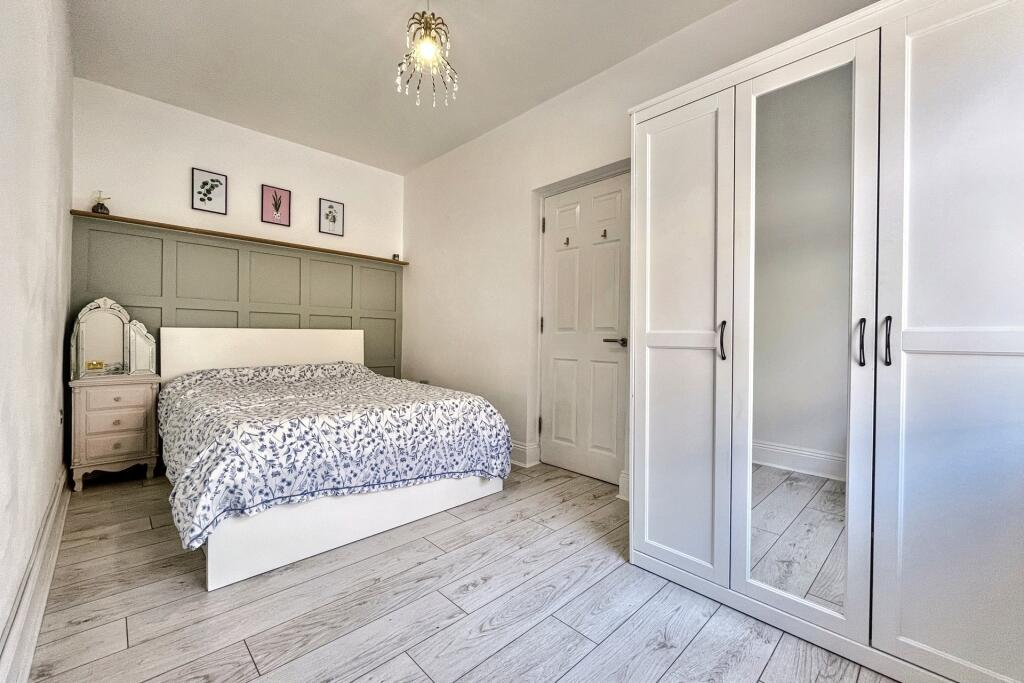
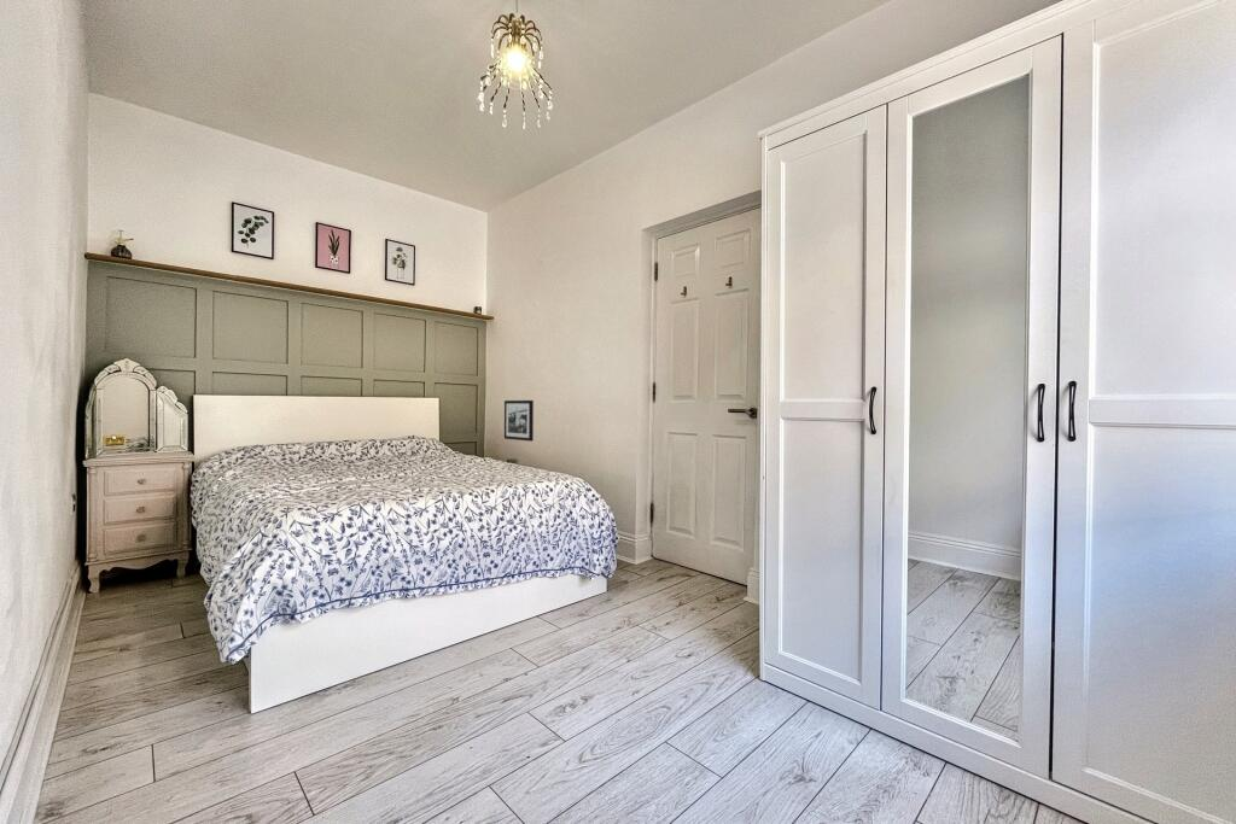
+ picture frame (518, 420)
